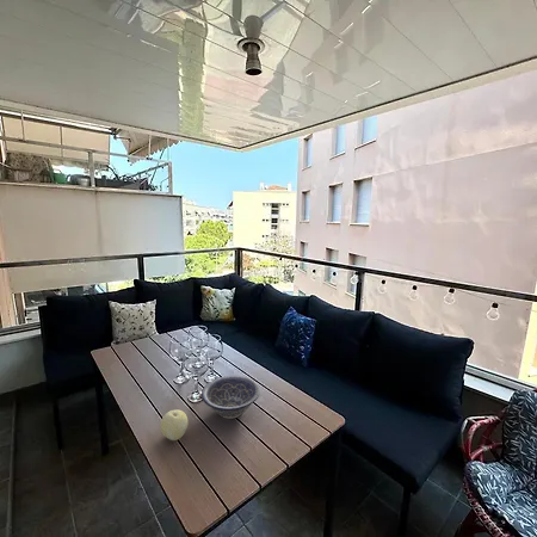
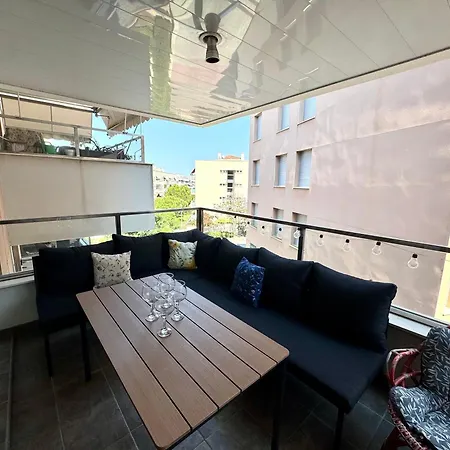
- fruit (174, 425)
- decorative bowl (230, 400)
